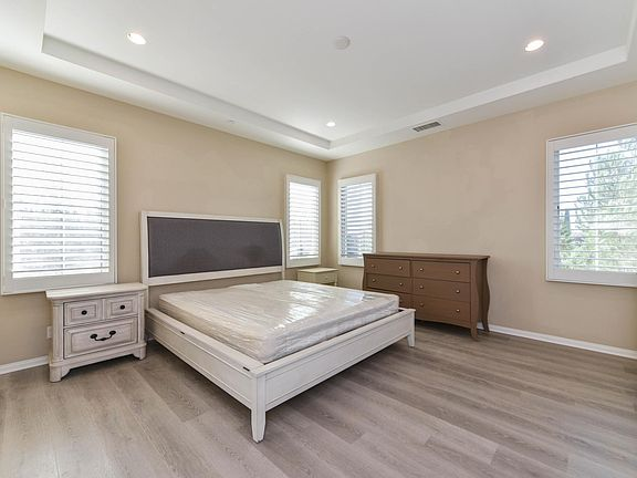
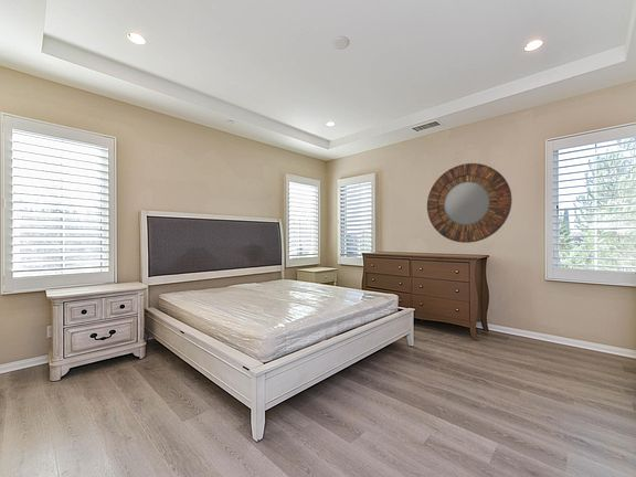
+ home mirror (465, 203)
